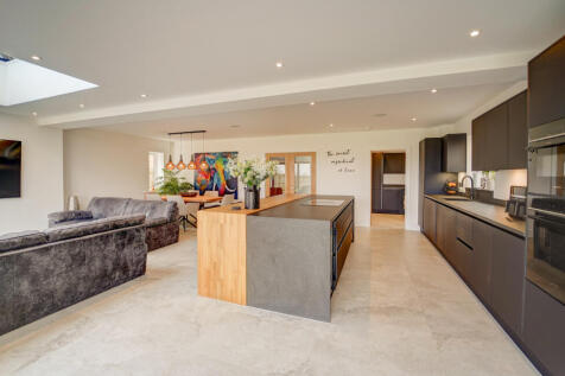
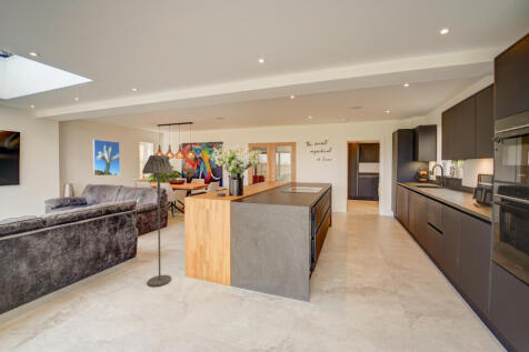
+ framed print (107, 158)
+ floor lamp (158, 218)
